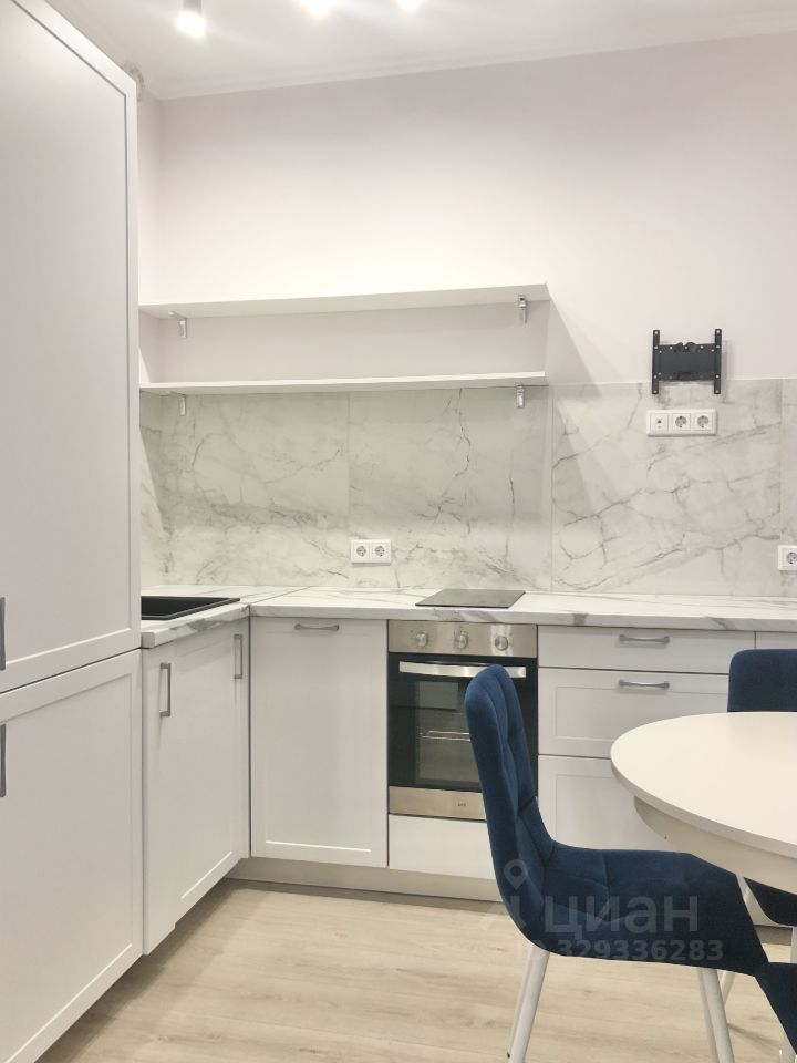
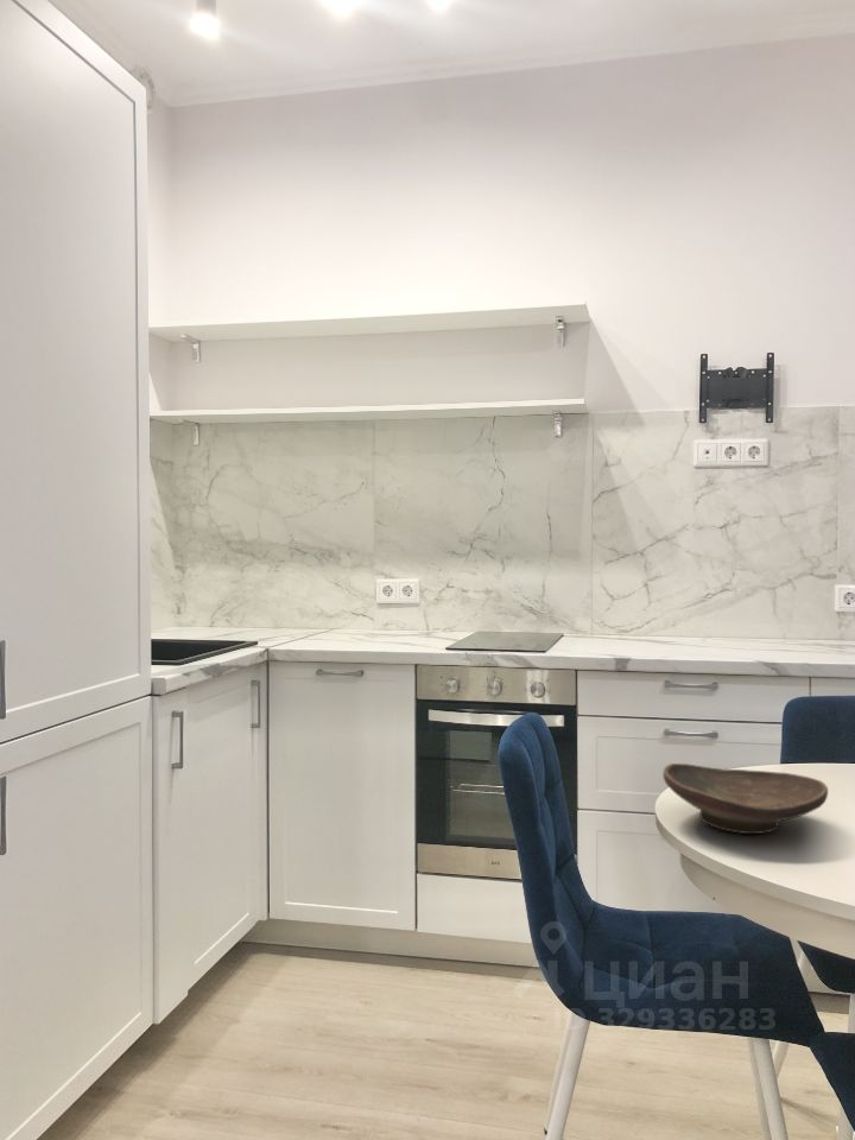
+ decorative bowl (742, 799)
